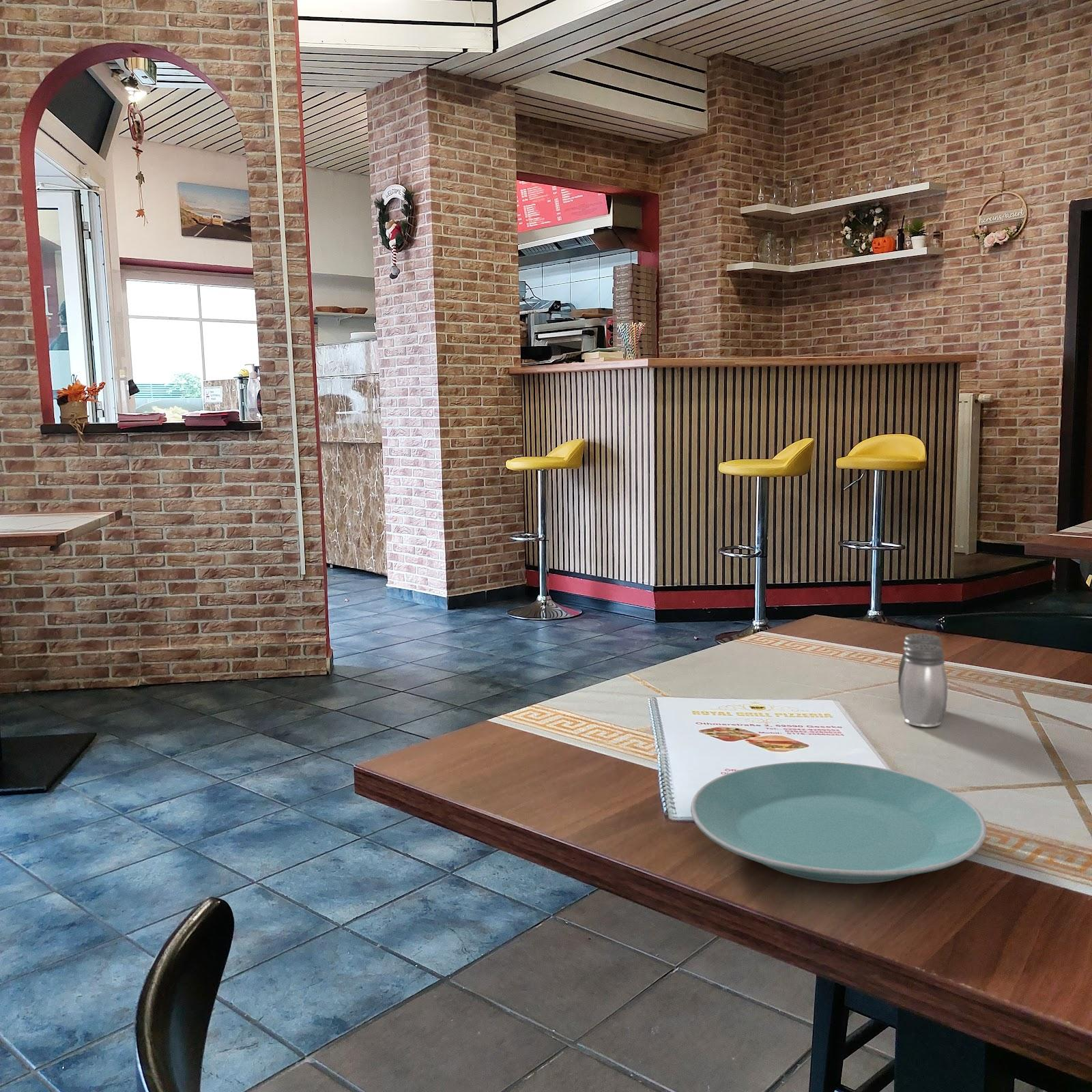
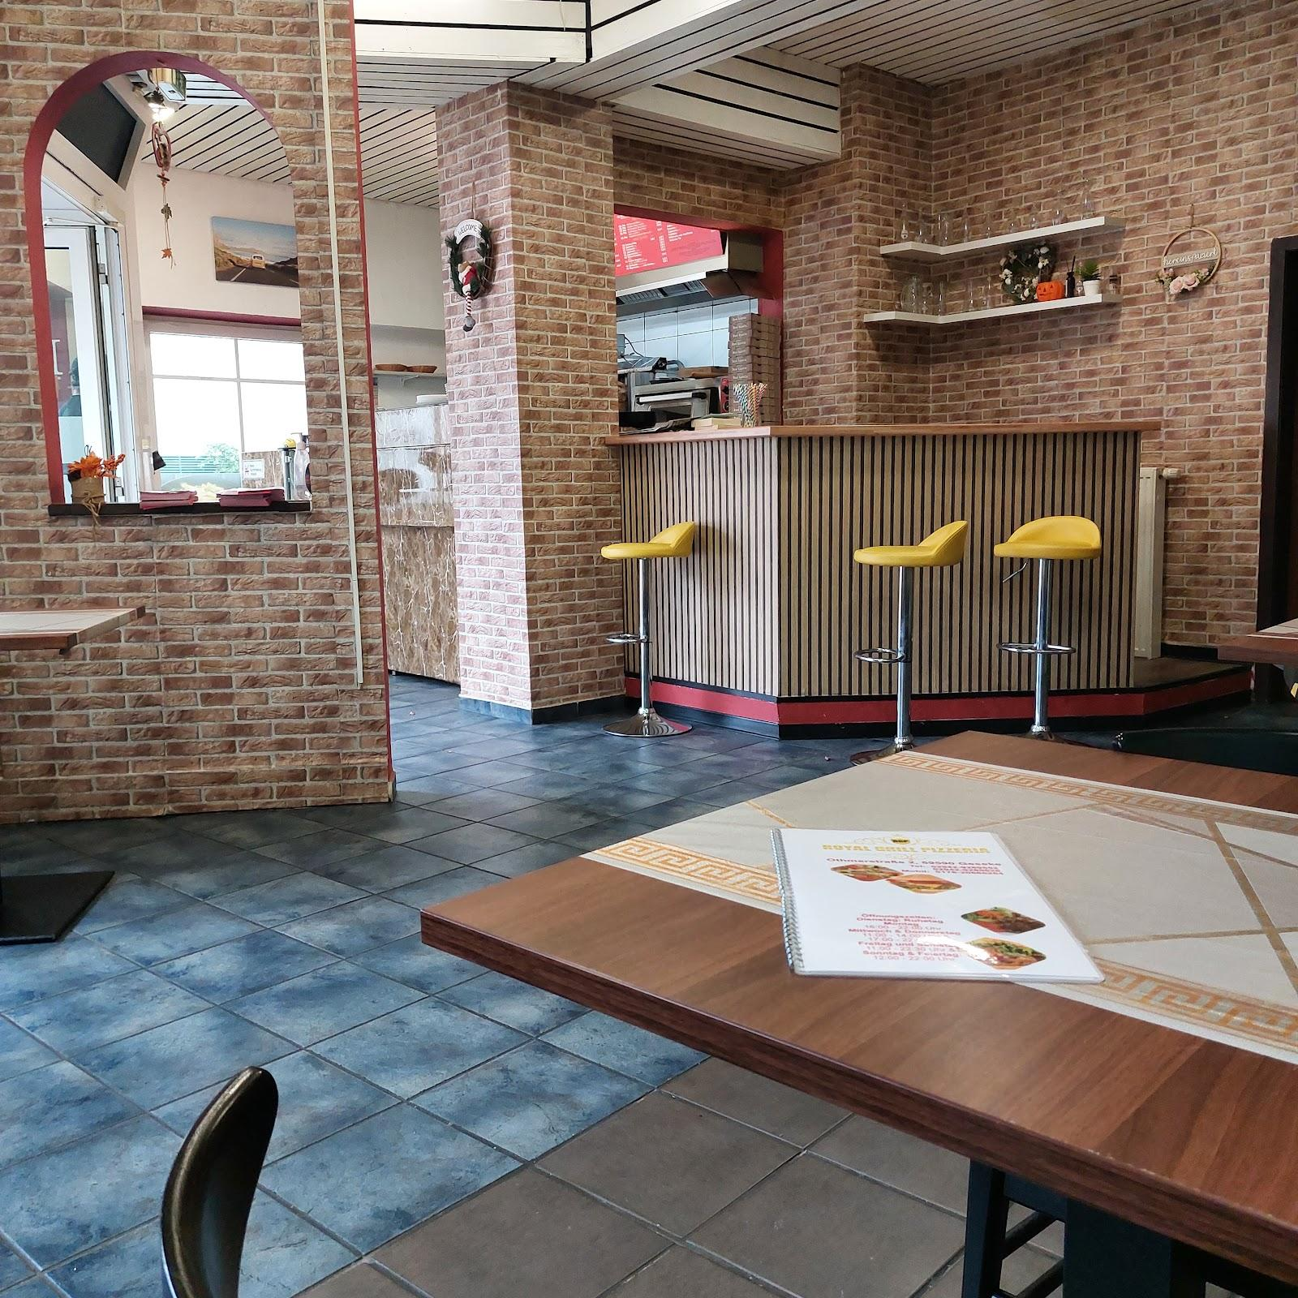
- salt and pepper shaker (923, 678)
- plate (832, 824)
